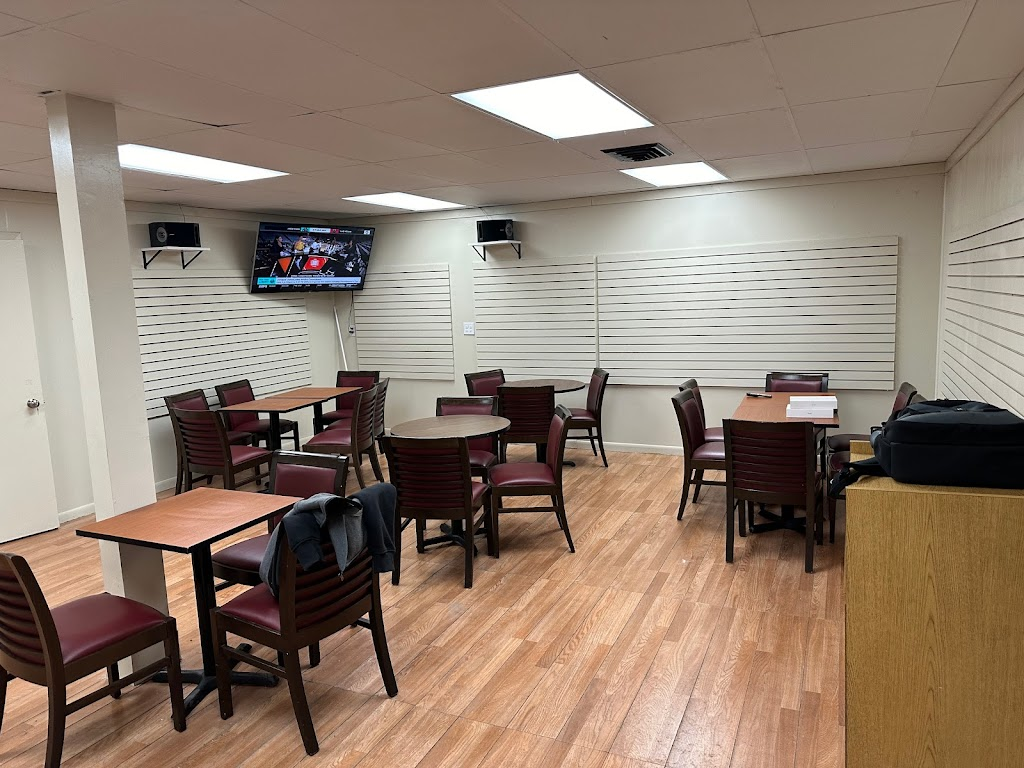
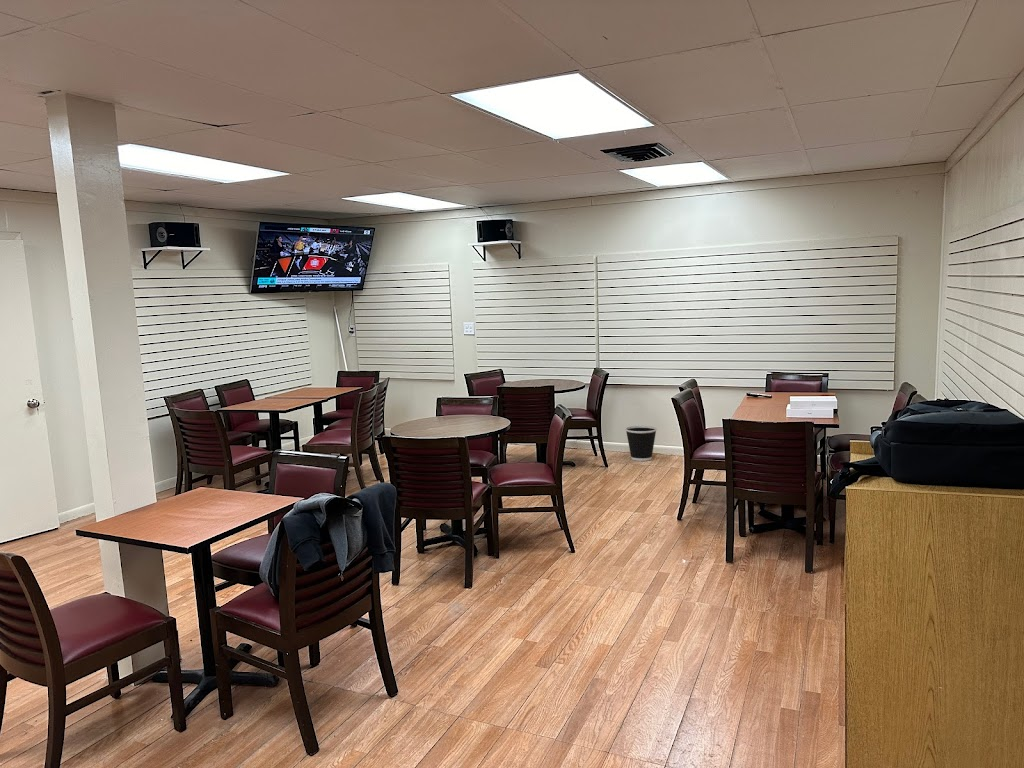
+ wastebasket (641, 443)
